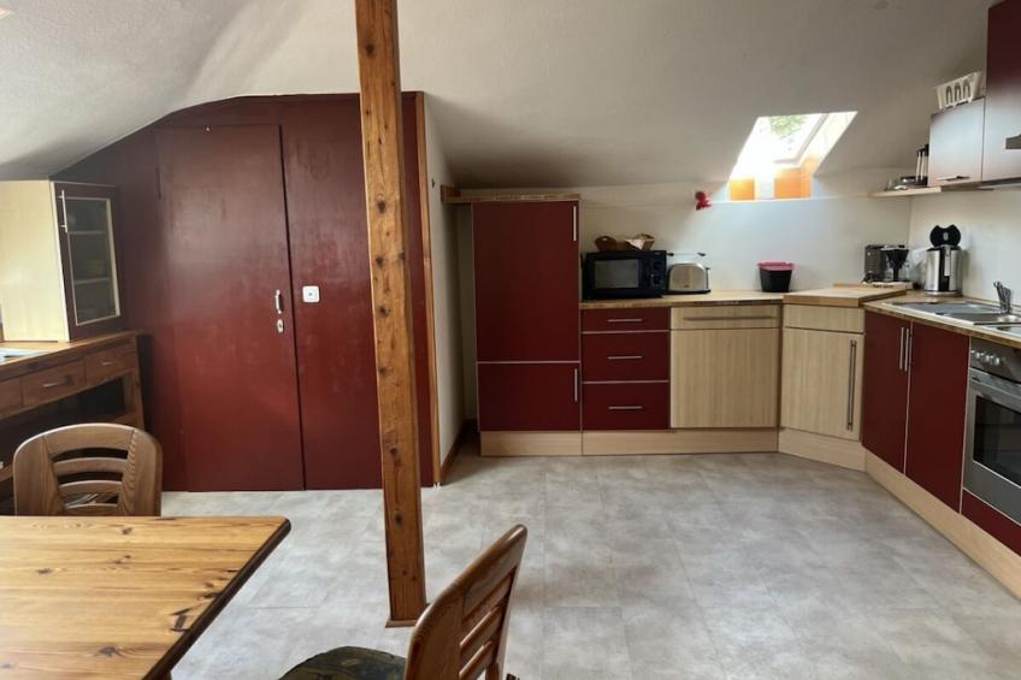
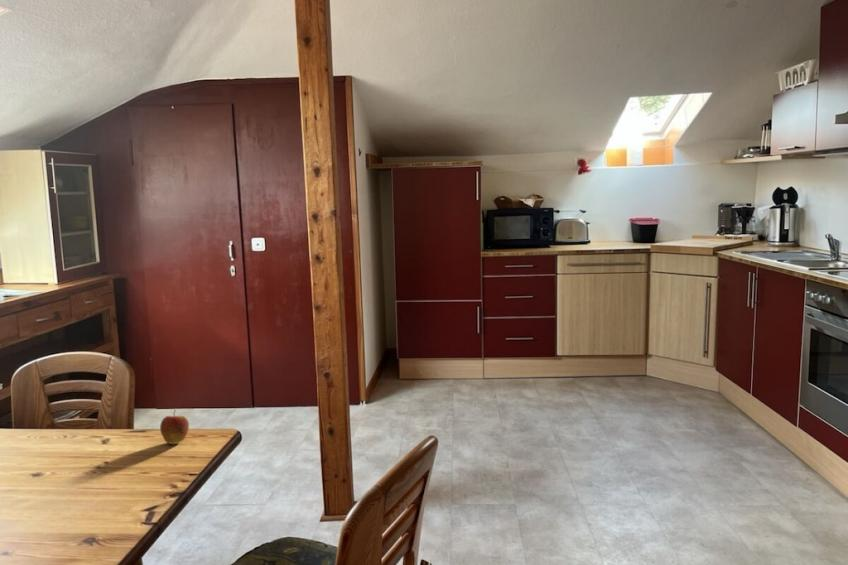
+ fruit (174, 426)
